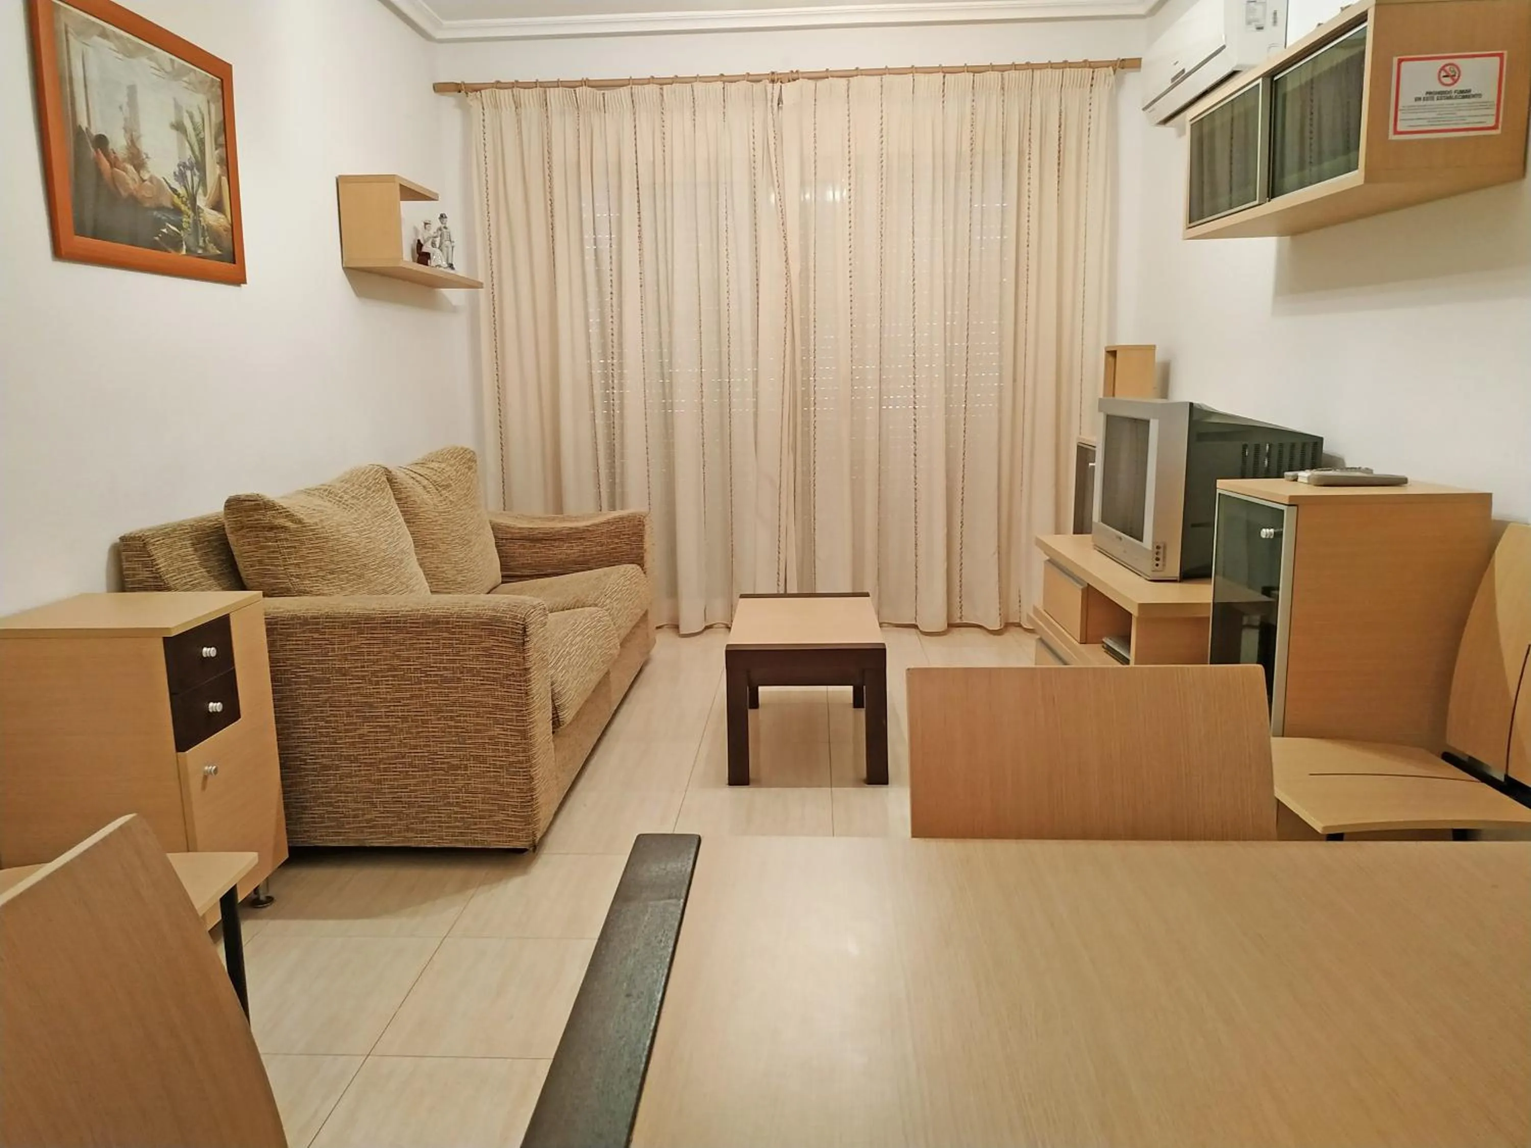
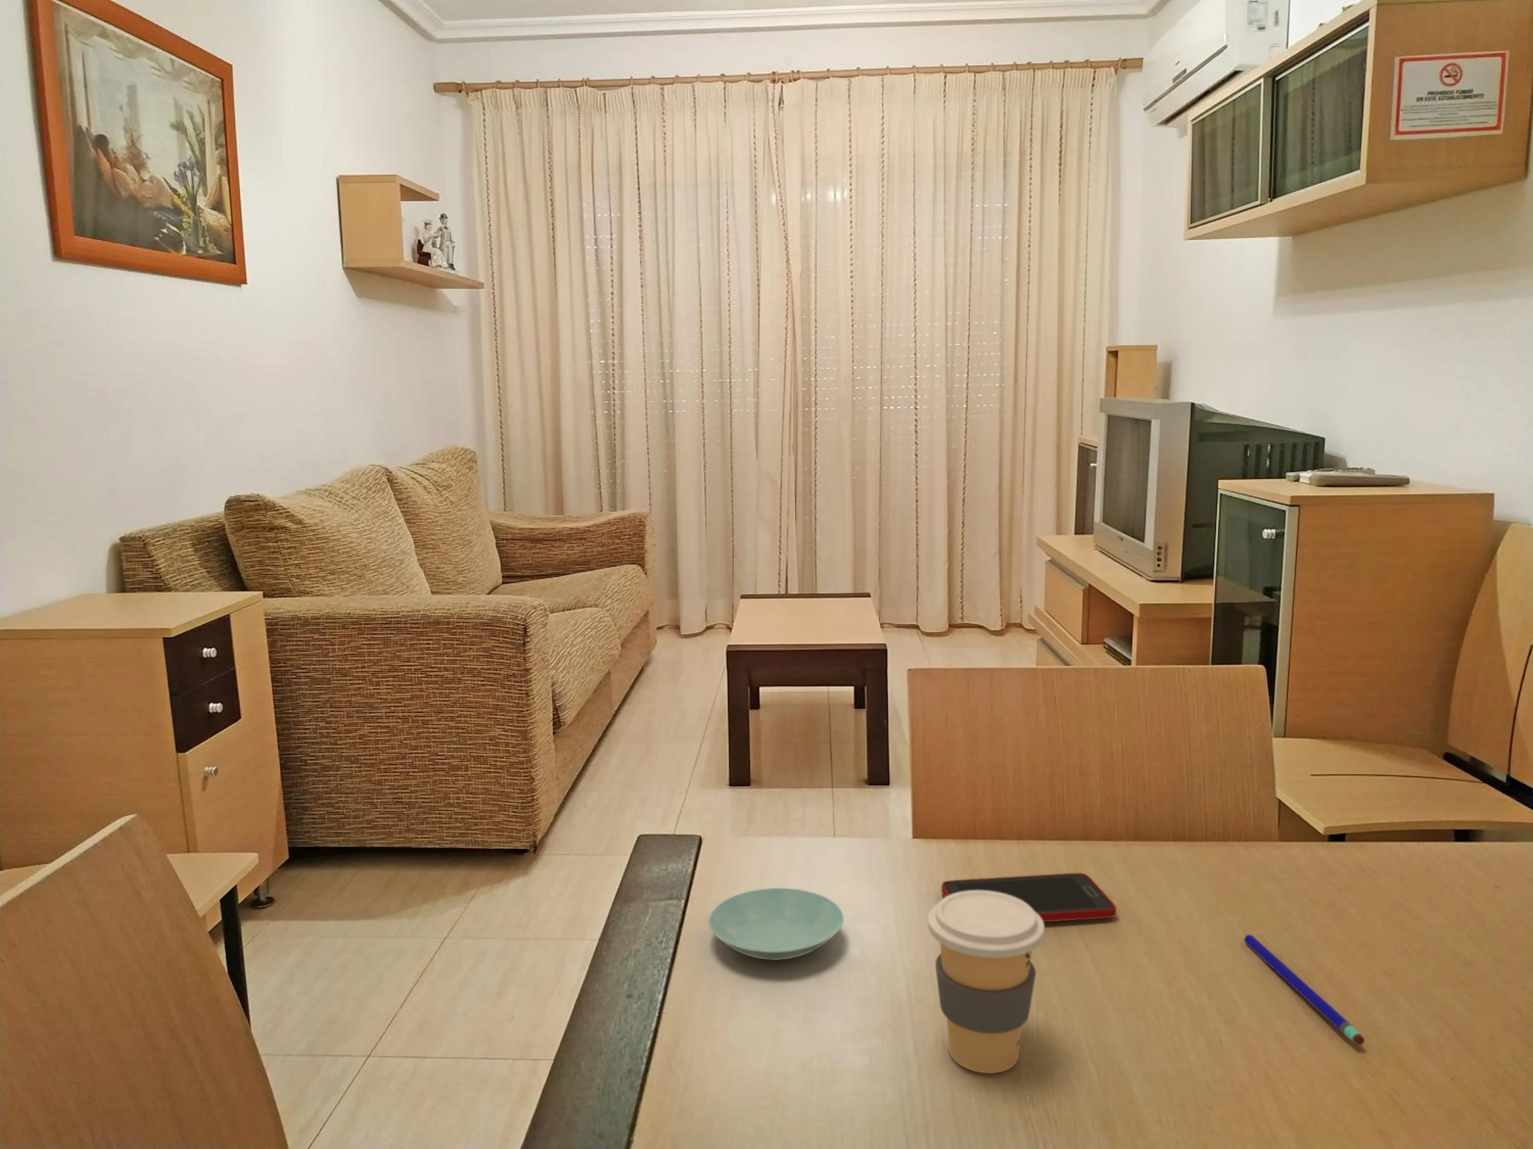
+ cell phone (1026, 899)
+ saucer (776, 928)
+ coffee cup (984, 982)
+ pen (1300, 986)
